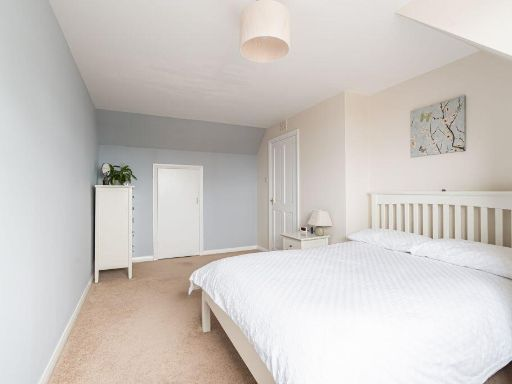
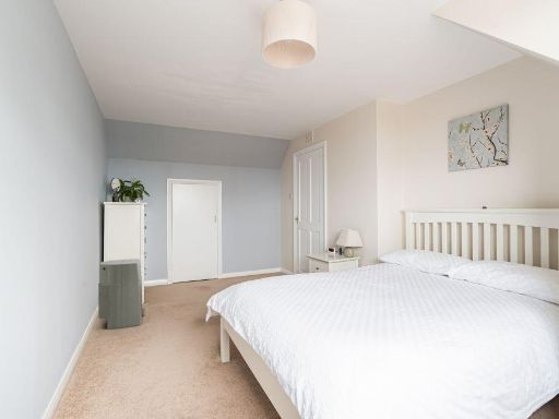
+ air purifier (122, 291)
